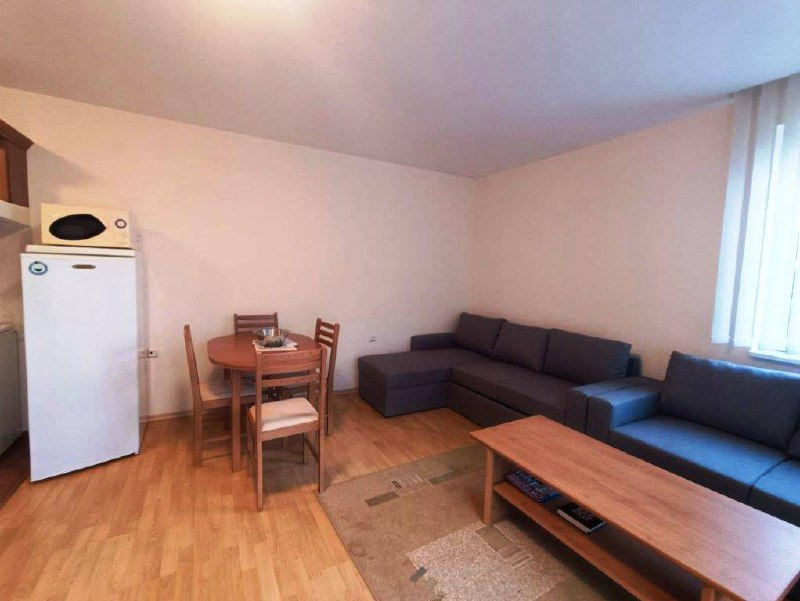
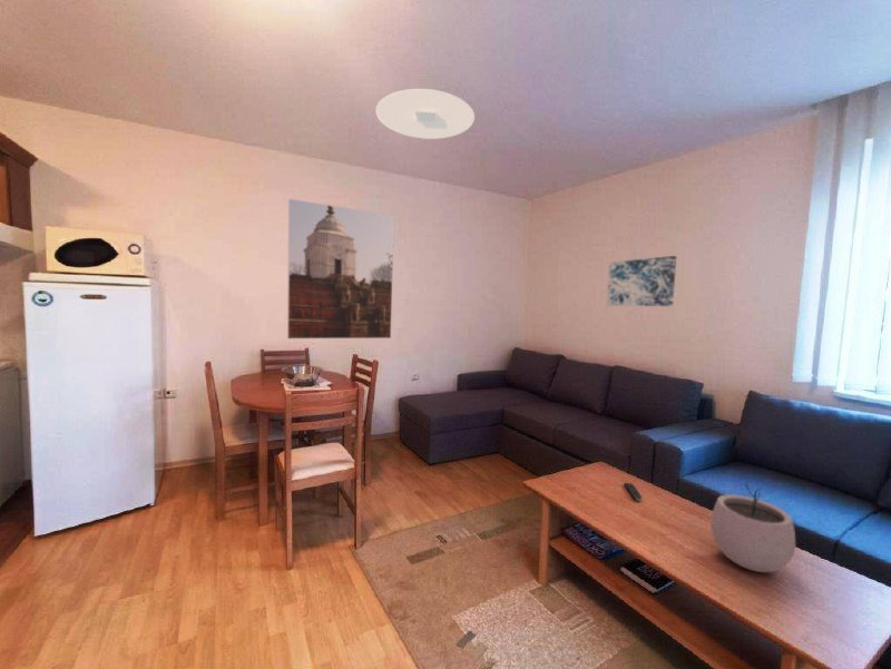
+ ceiling light (425, 111)
+ remote control (633, 491)
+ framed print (343, 274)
+ wall art (638, 283)
+ plant pot (751, 523)
